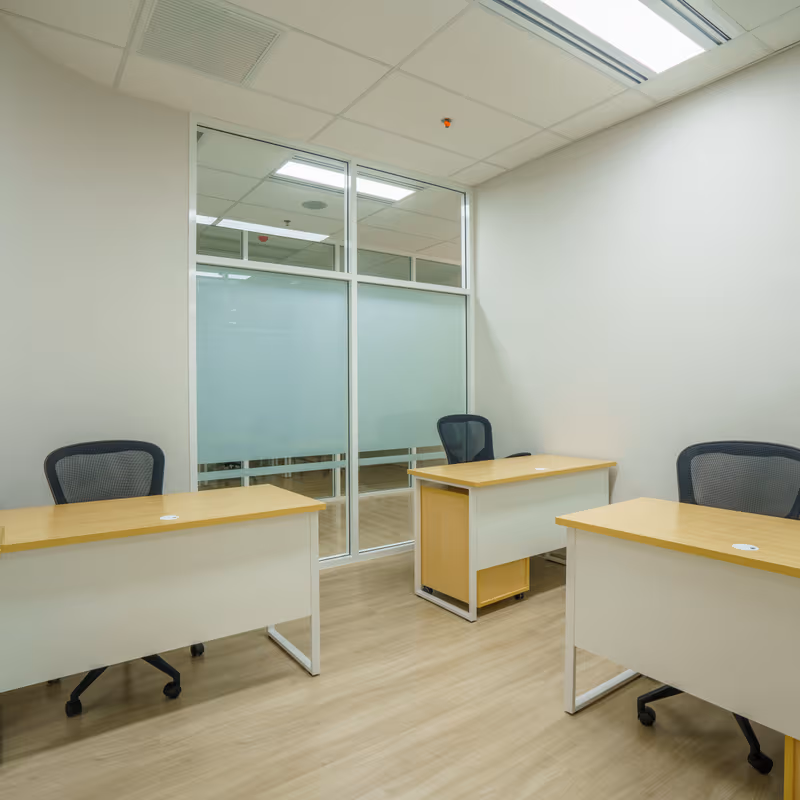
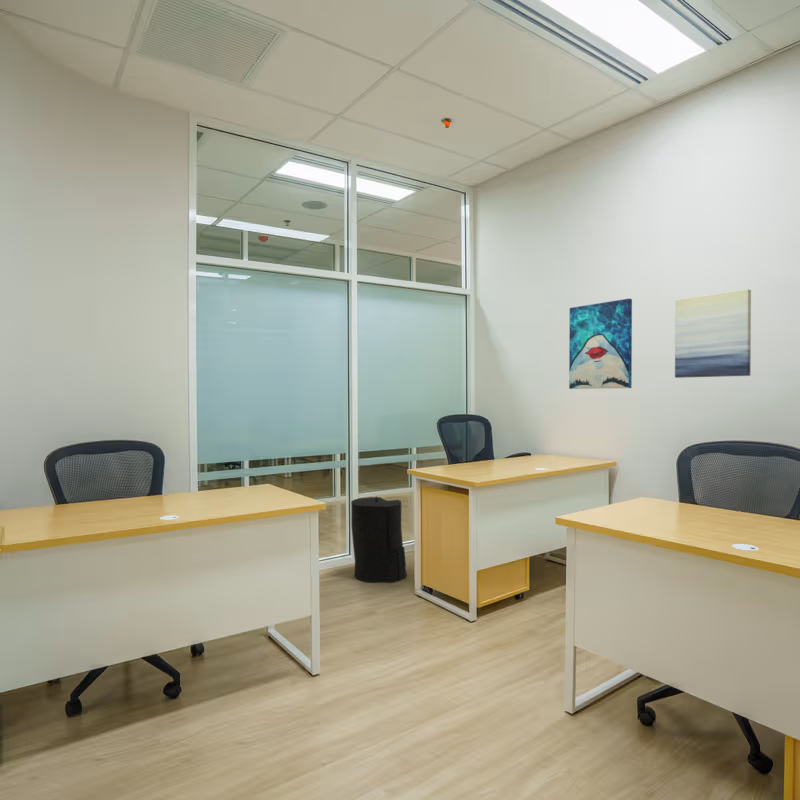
+ trash can (377, 535)
+ wall art (711, 335)
+ wall art (599, 346)
